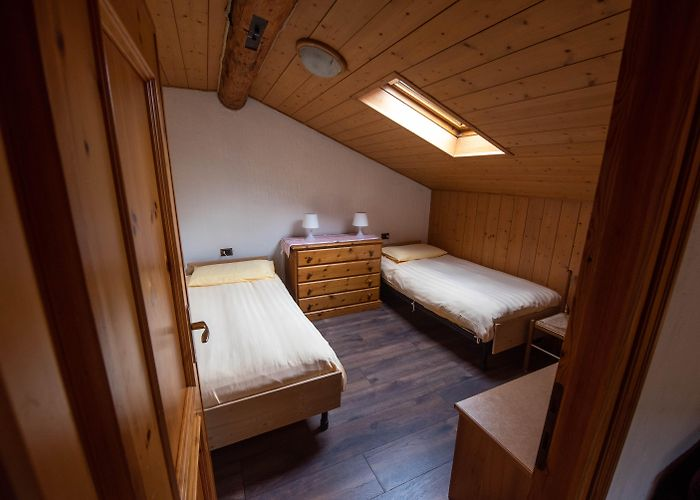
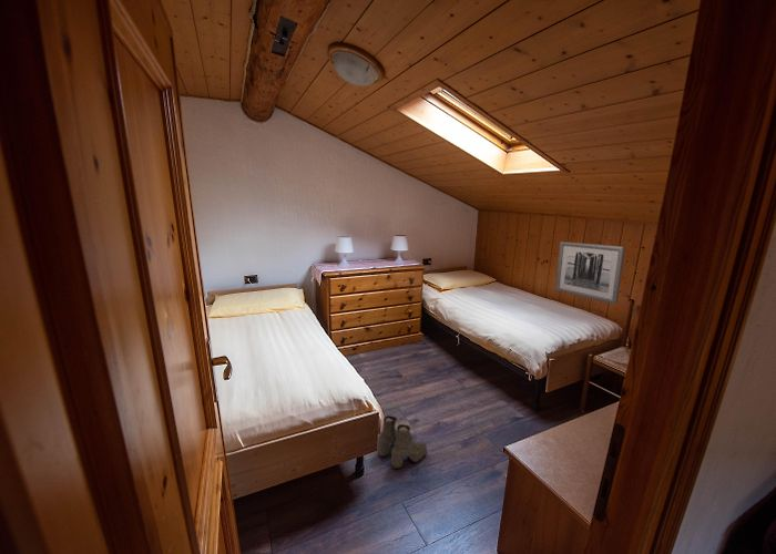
+ boots (401, 437)
+ wall art (586, 270)
